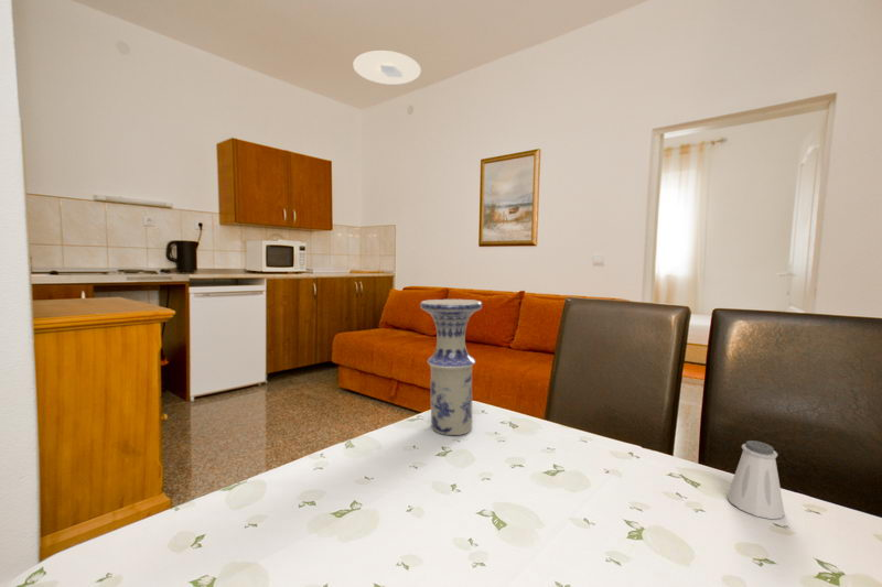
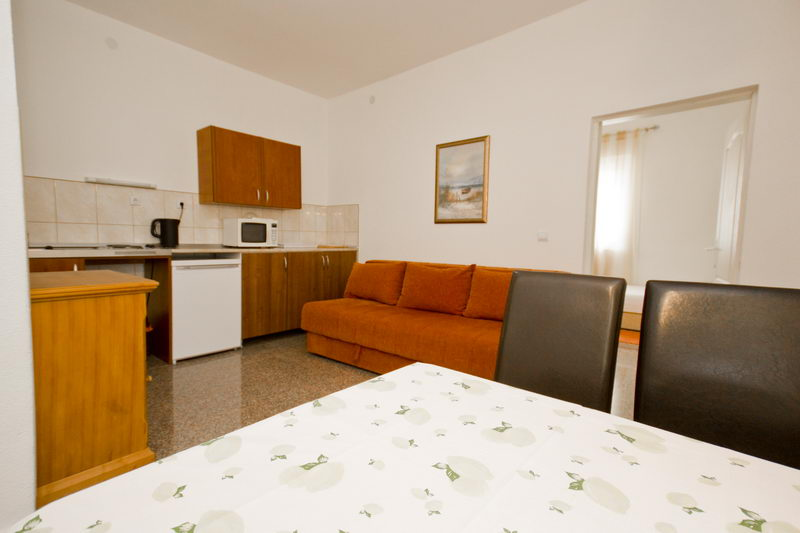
- vase (449, 365)
- saltshaker (756, 475)
- ceiling light (387, 65)
